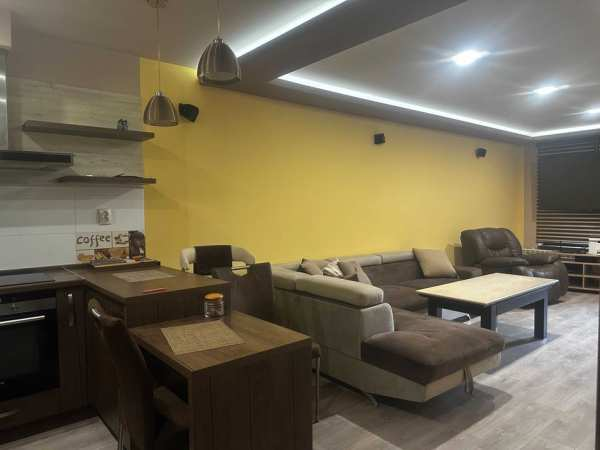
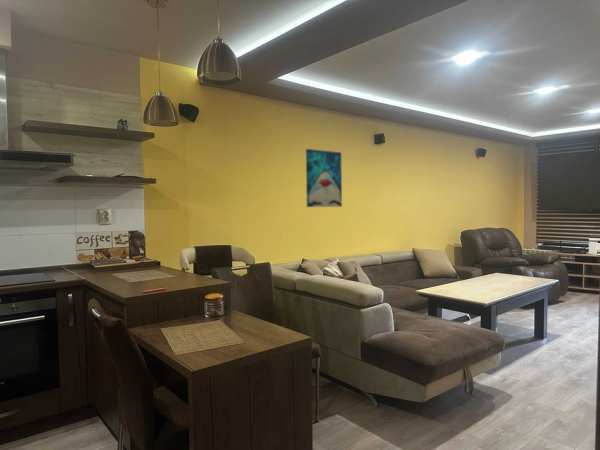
+ wall art (324, 179)
